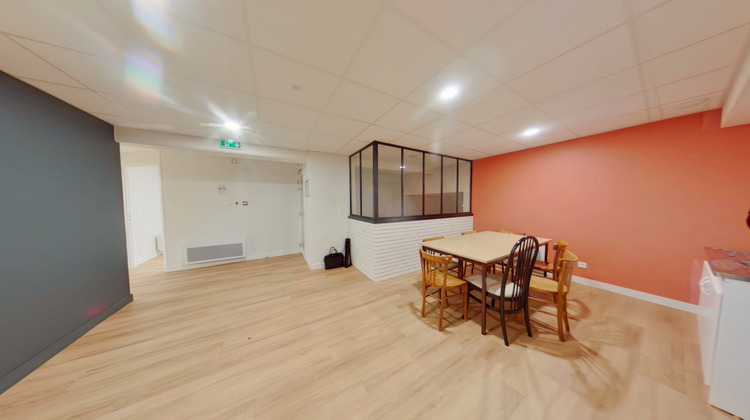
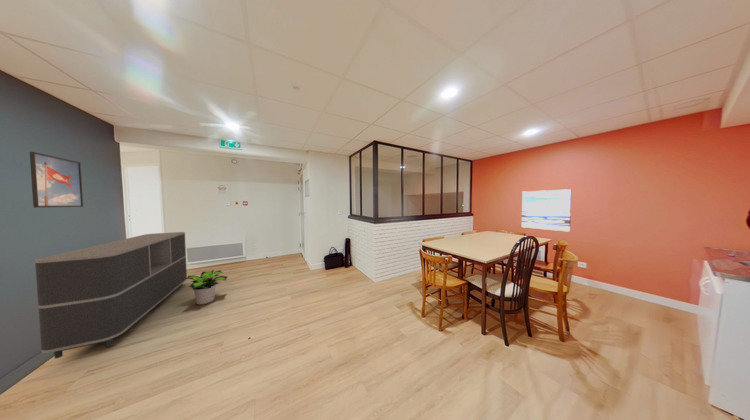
+ potted plant (206, 288)
+ wall art (544, 209)
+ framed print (59, 182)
+ sideboard (136, 276)
